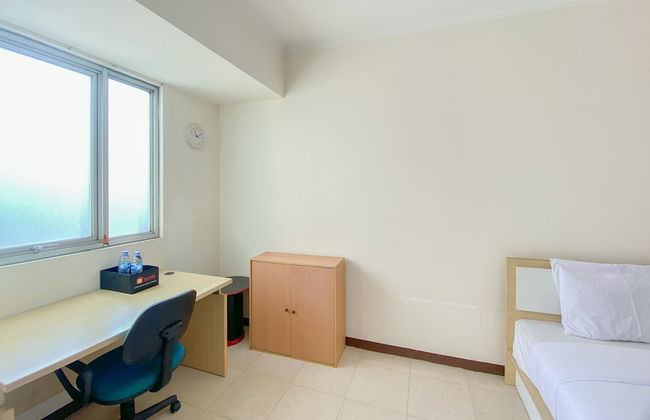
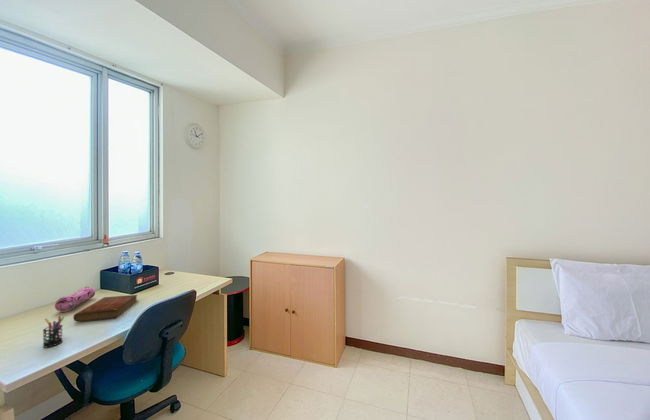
+ pen holder (55, 329)
+ pencil case (76, 298)
+ bible (108, 306)
